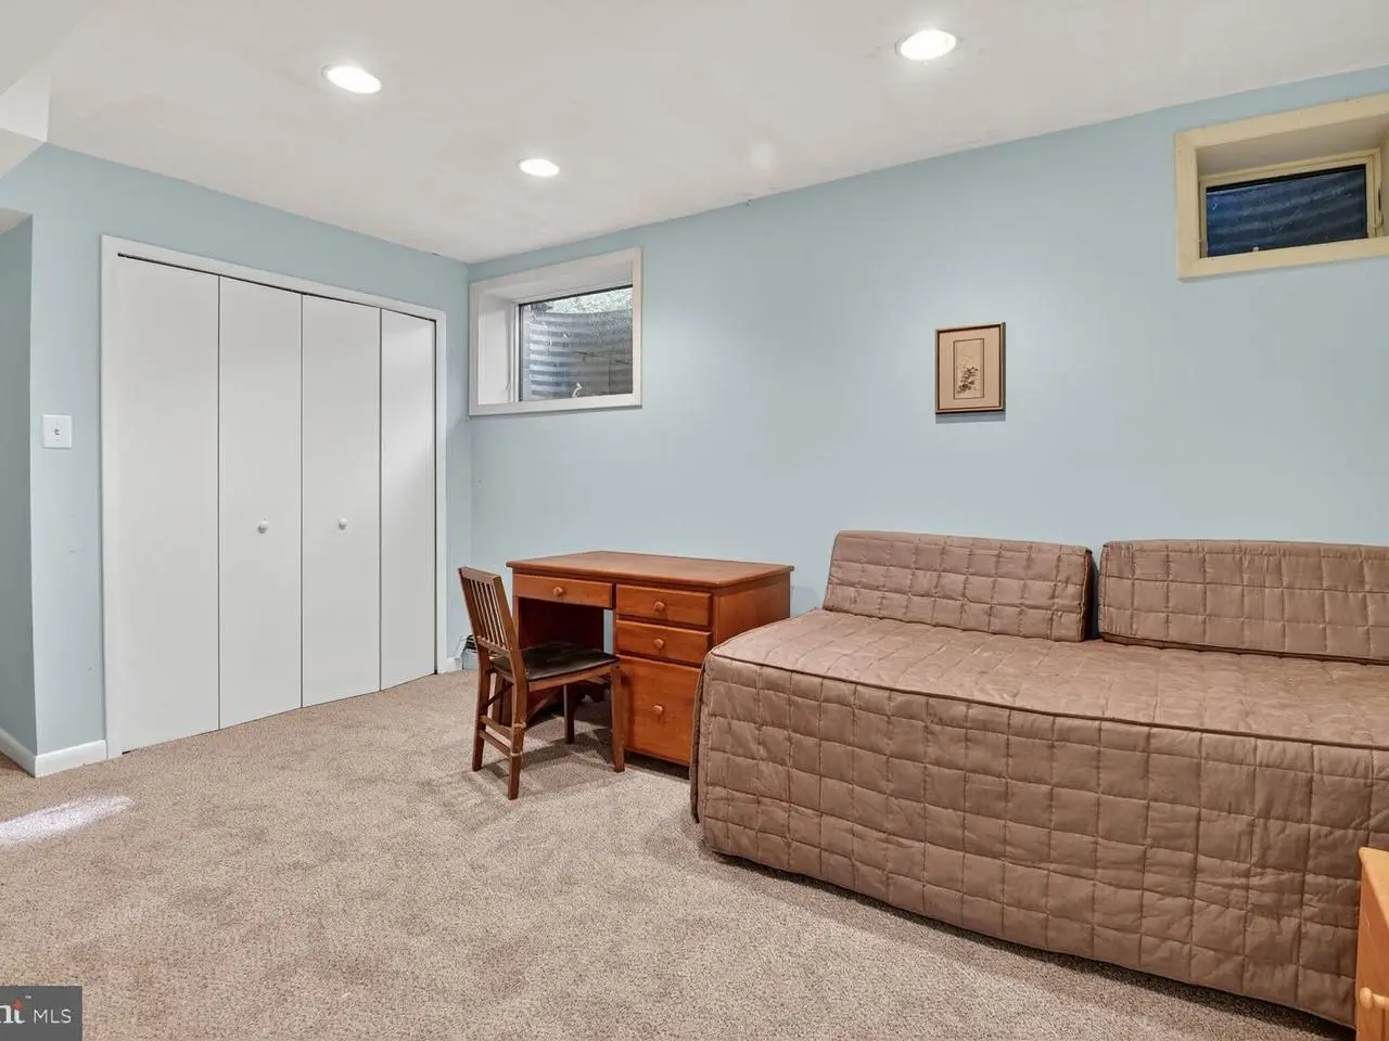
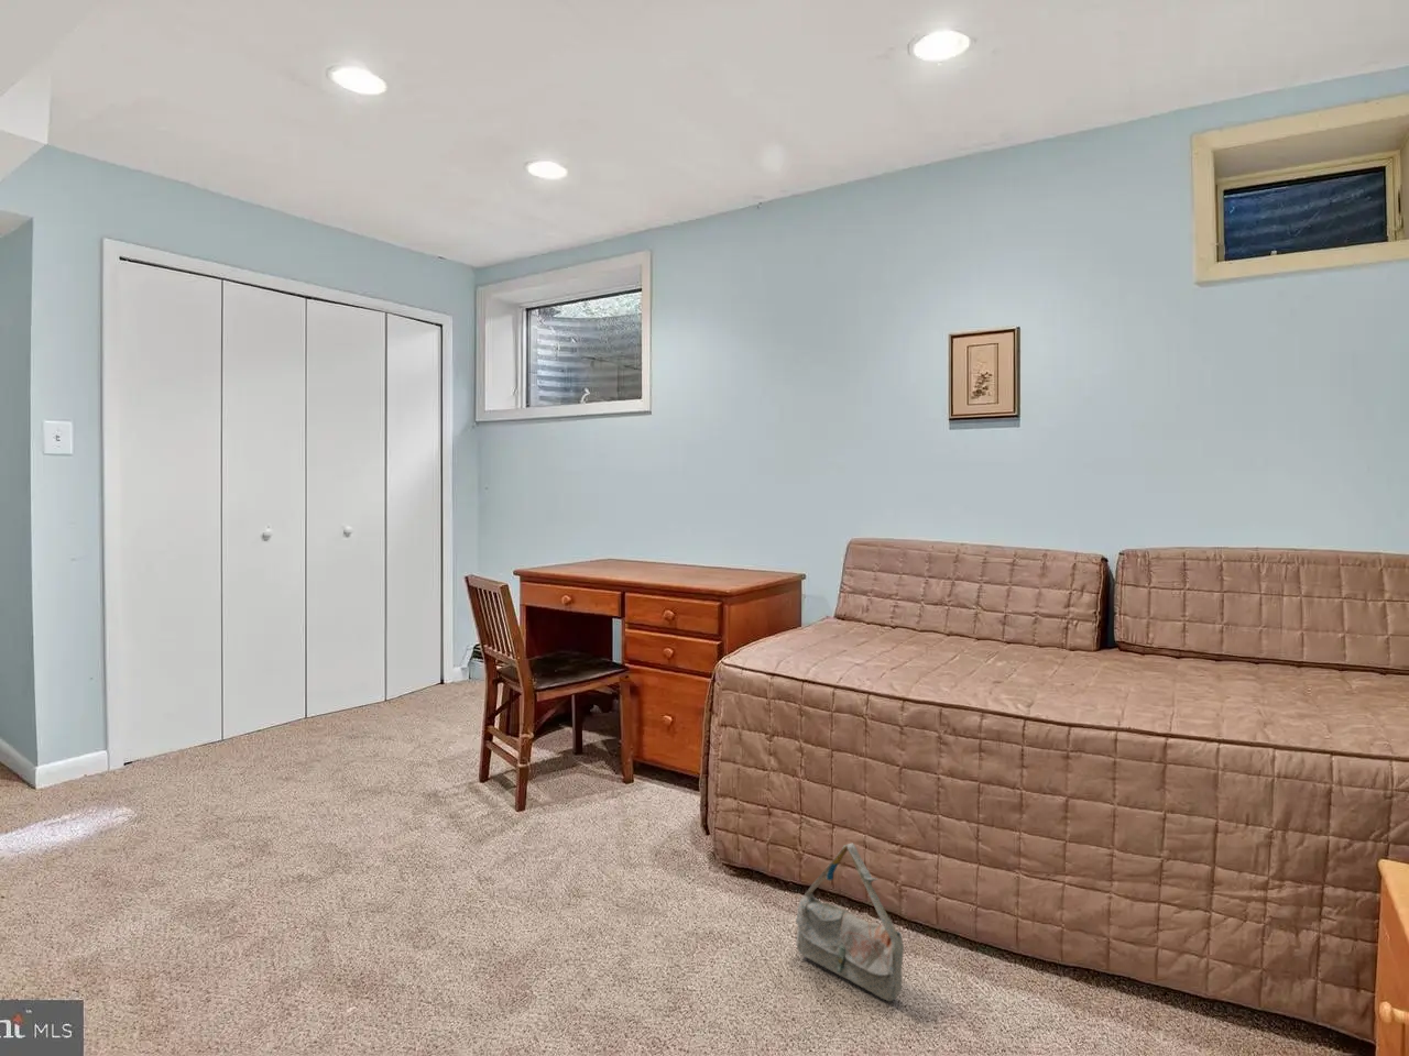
+ bag (845, 911)
